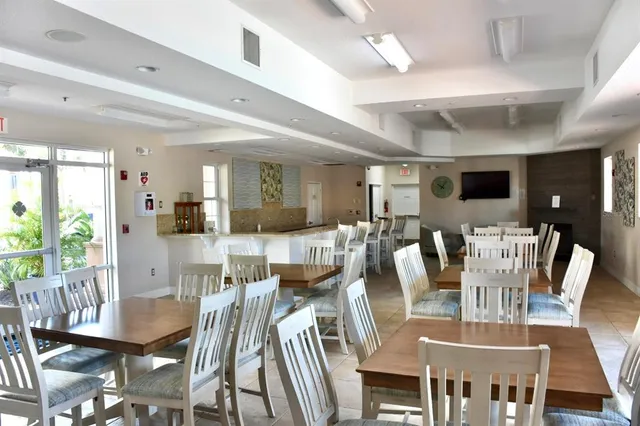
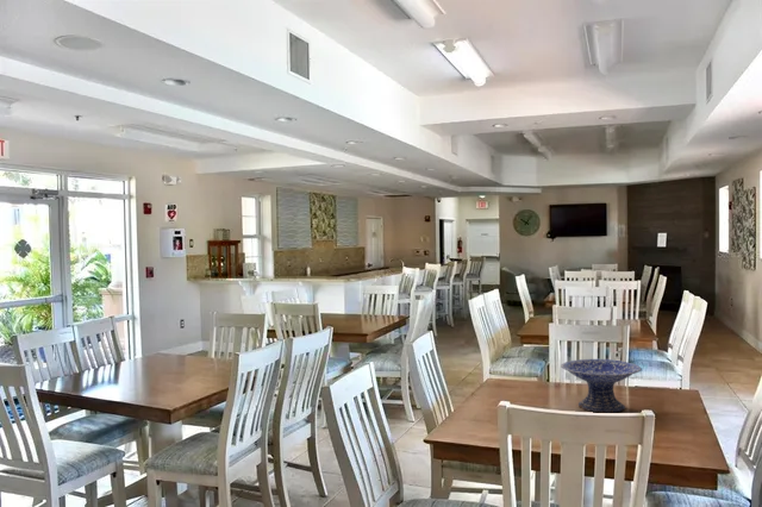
+ decorative bowl (600, 386)
